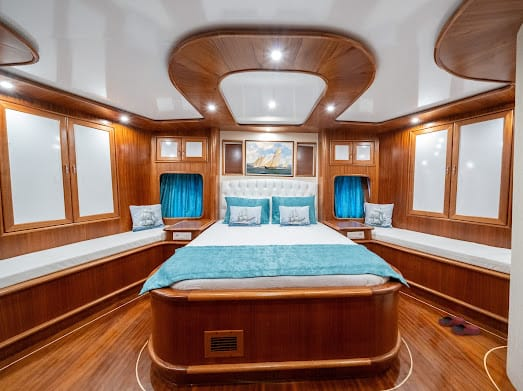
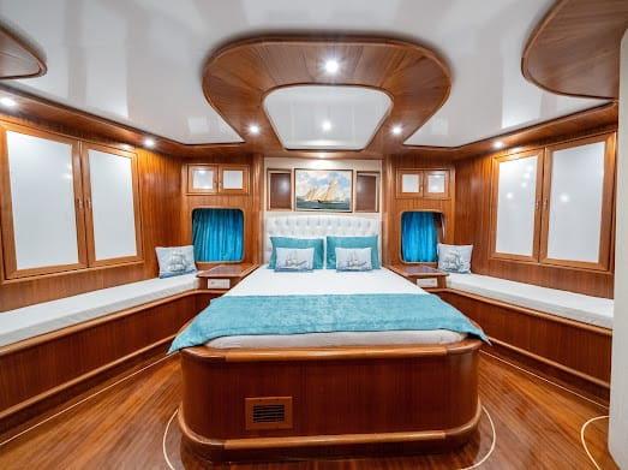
- slippers (458, 323)
